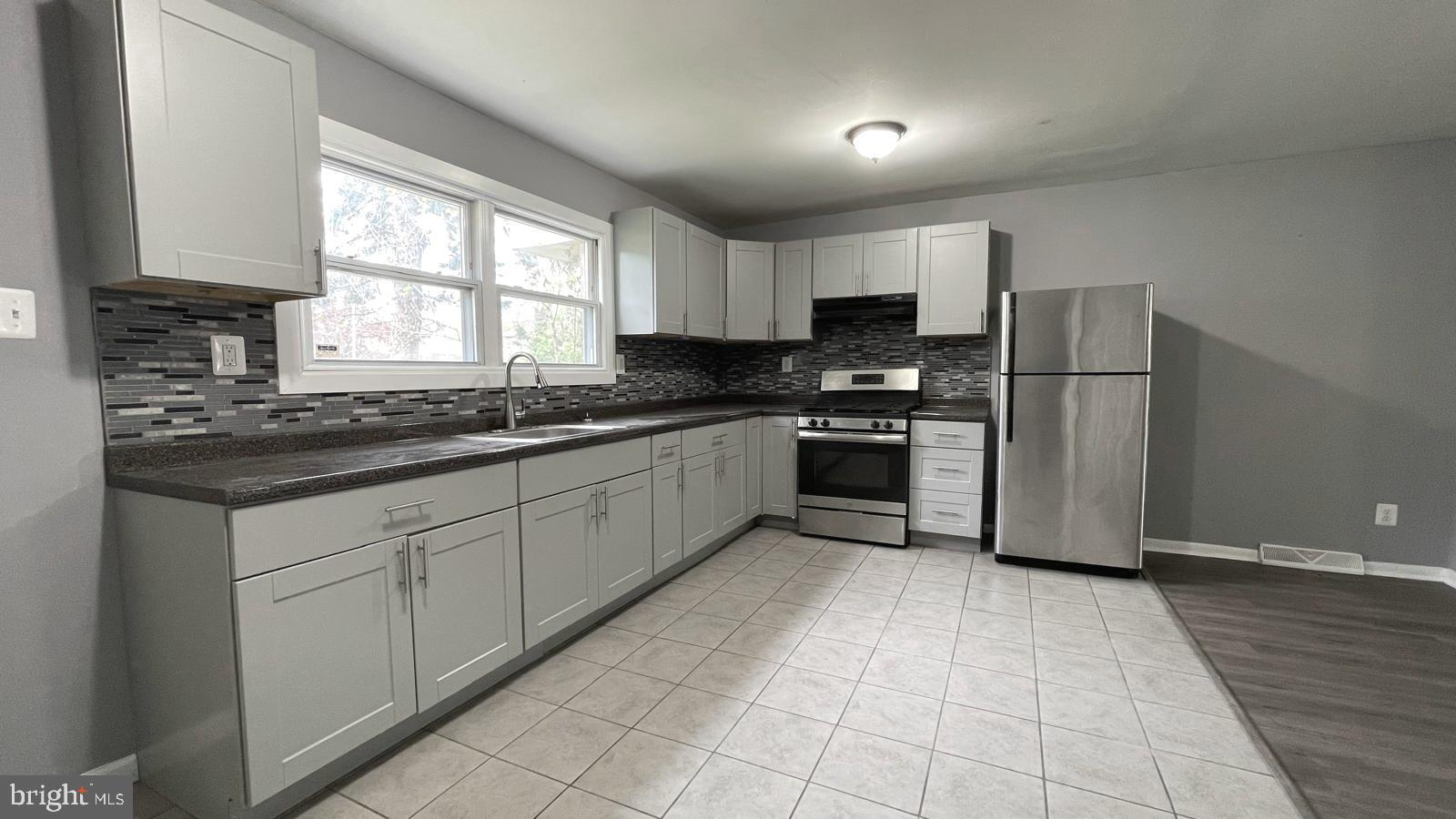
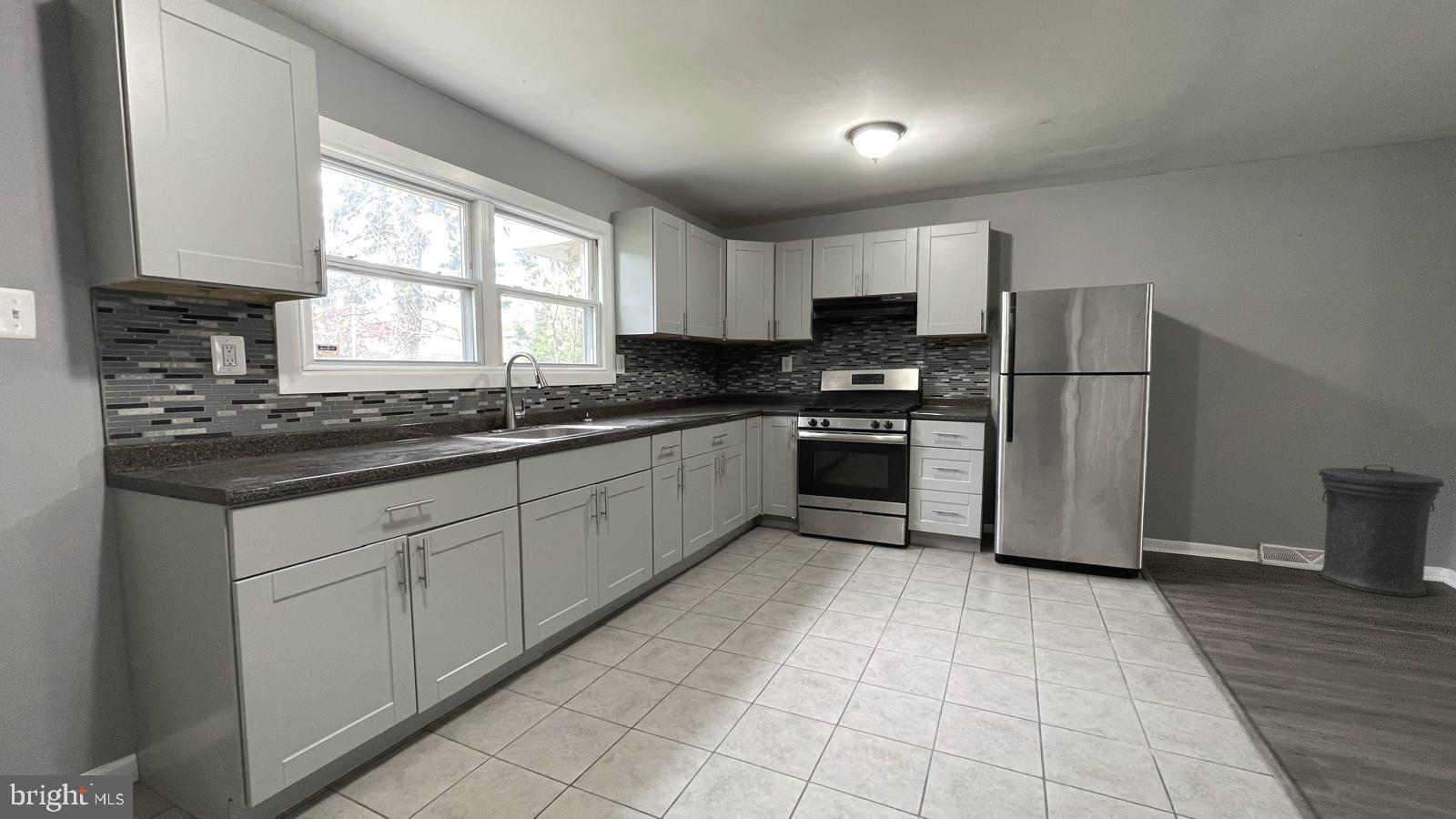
+ trash can (1374, 524)
